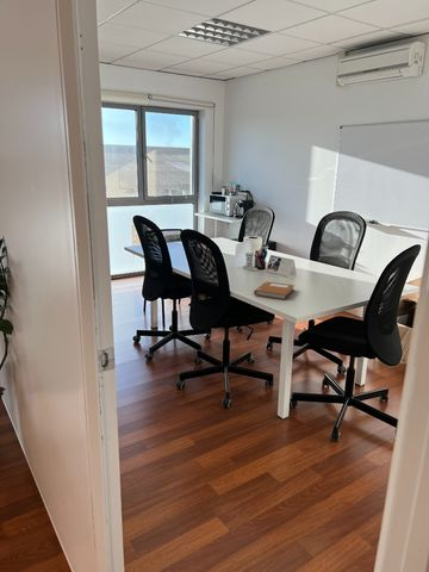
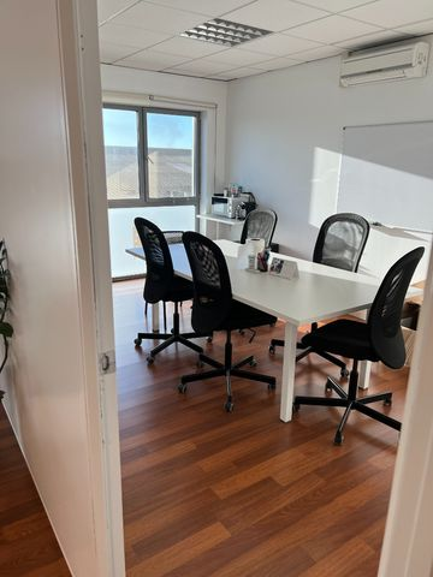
- notebook (274, 290)
